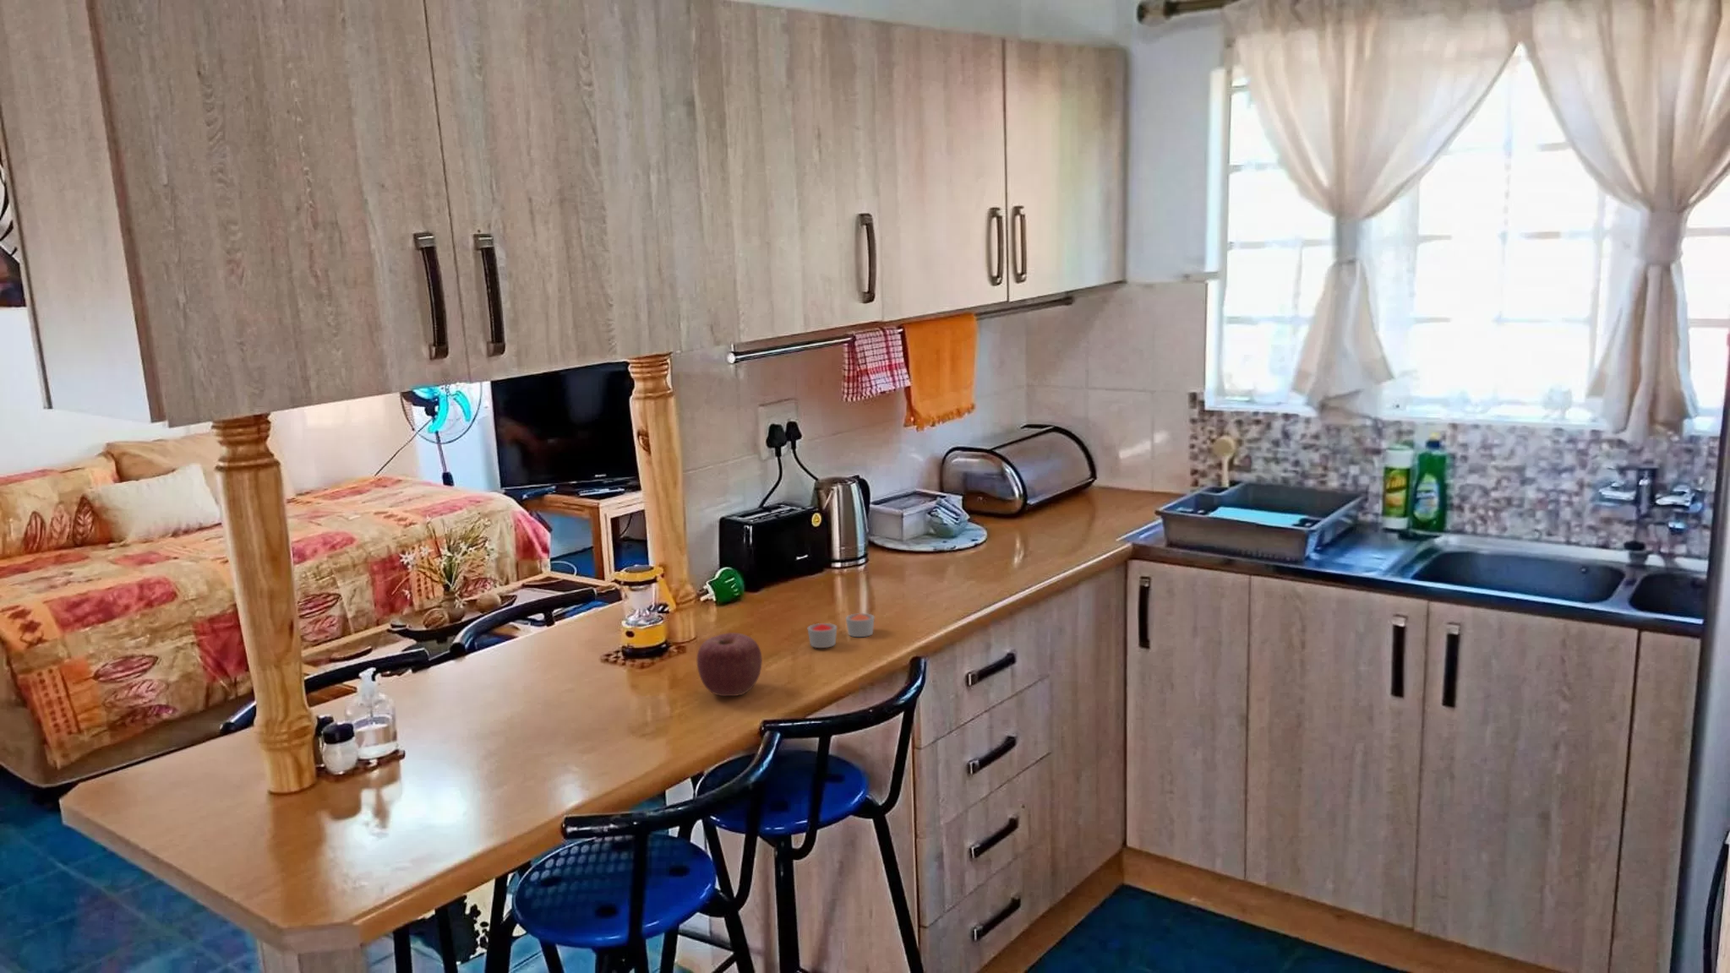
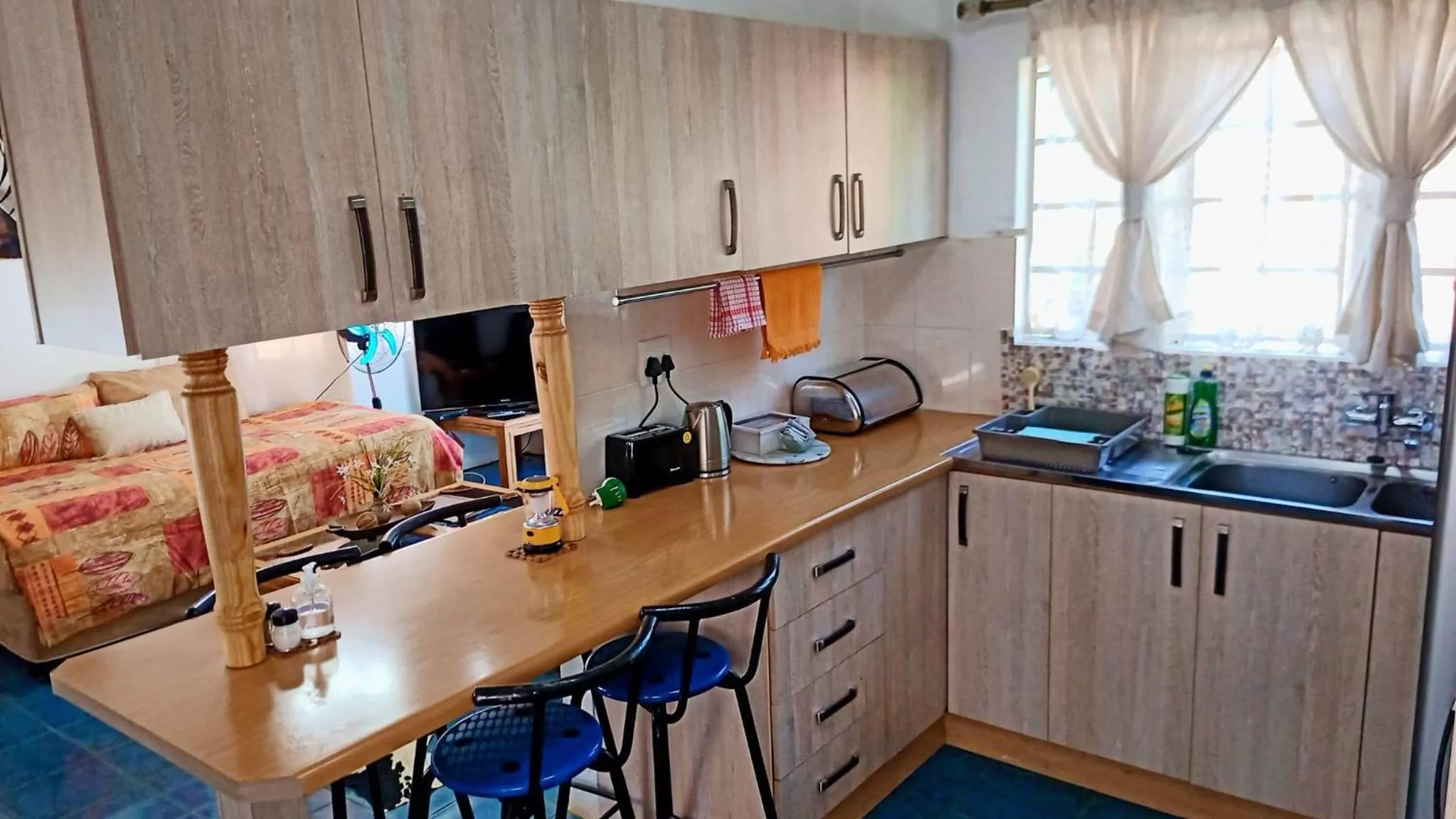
- apple (730, 665)
- candle (835, 628)
